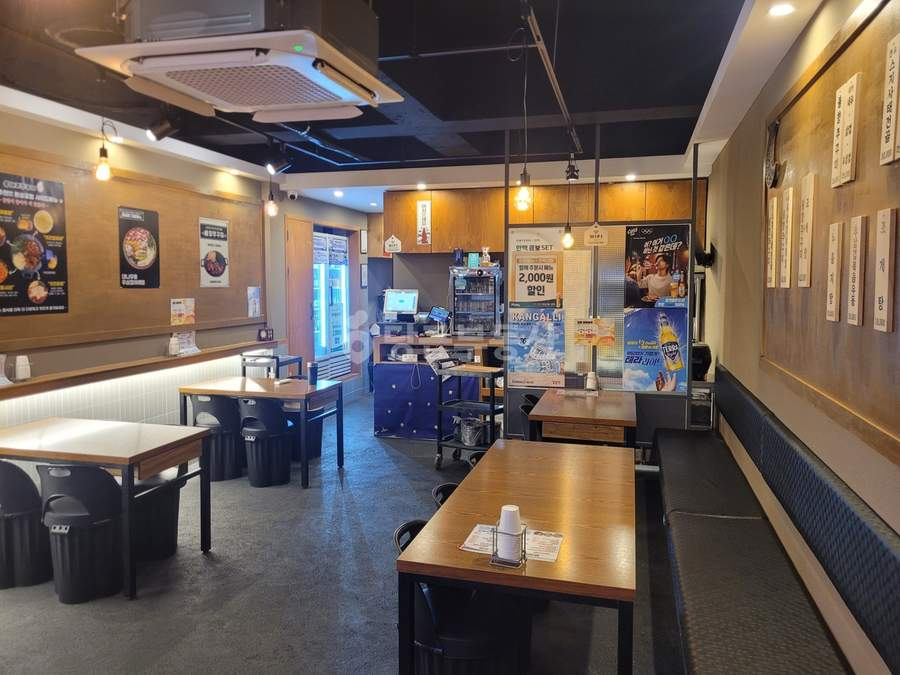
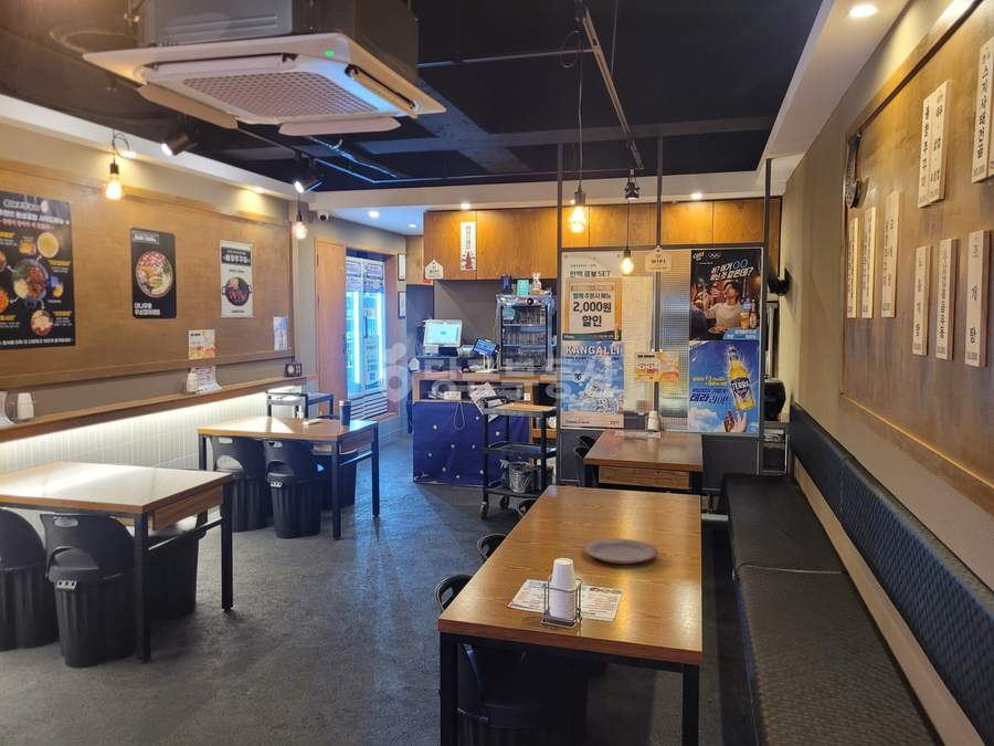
+ plate (620, 551)
